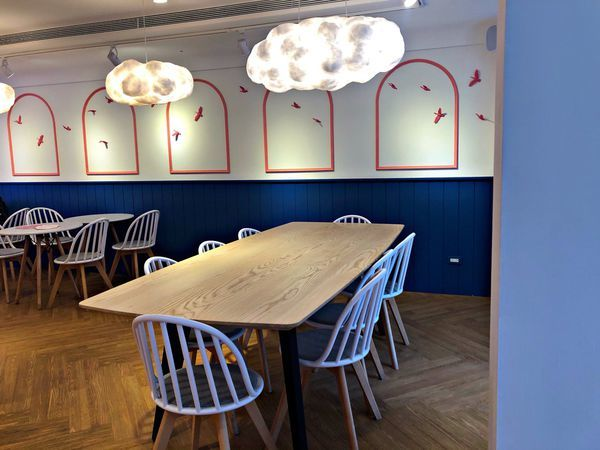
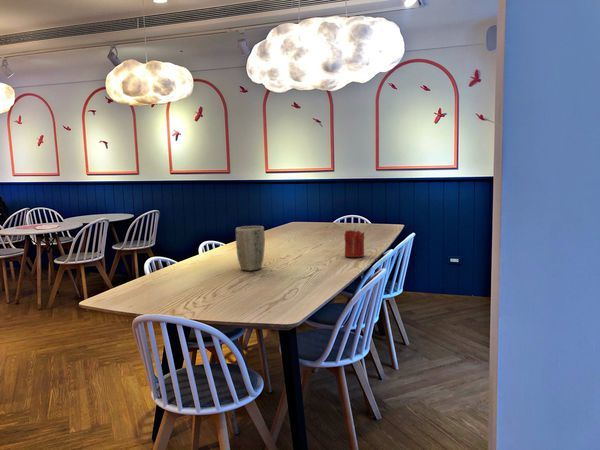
+ plant pot (250, 248)
+ candle (354, 241)
